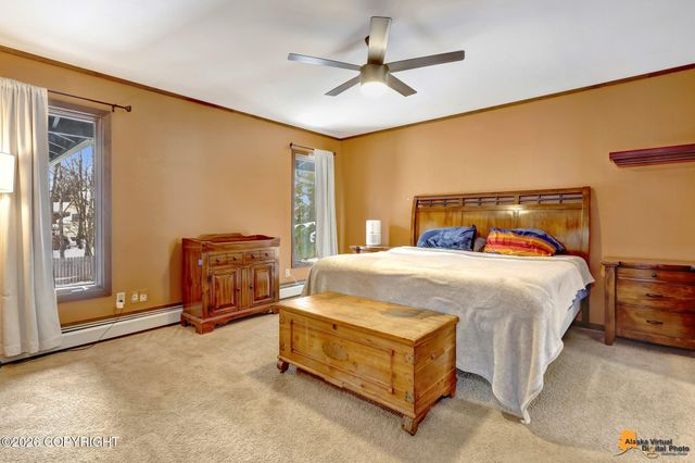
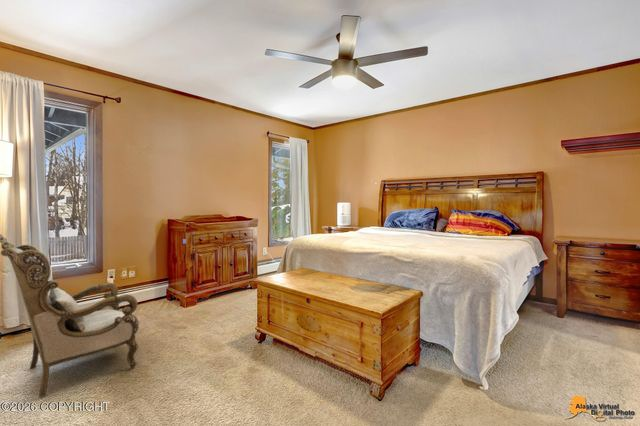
+ armchair (71, 299)
